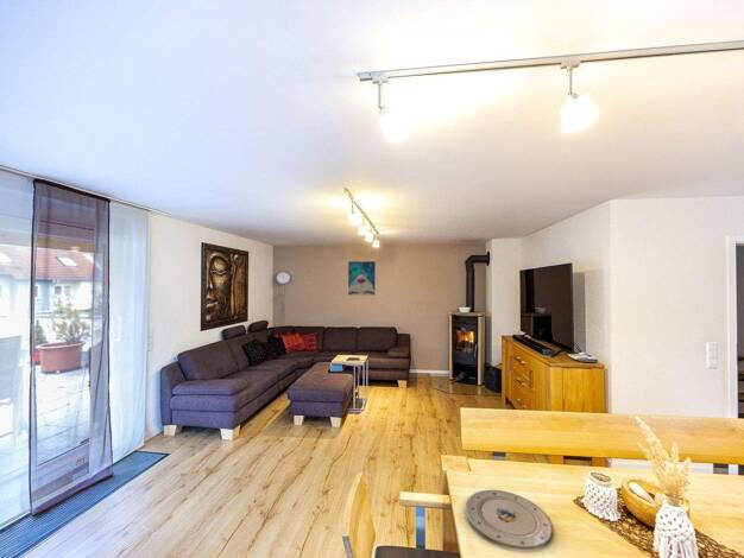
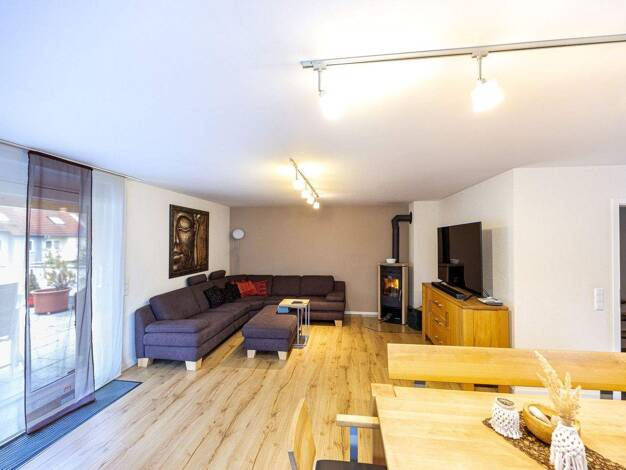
- plate (506, 516)
- wall art (361, 278)
